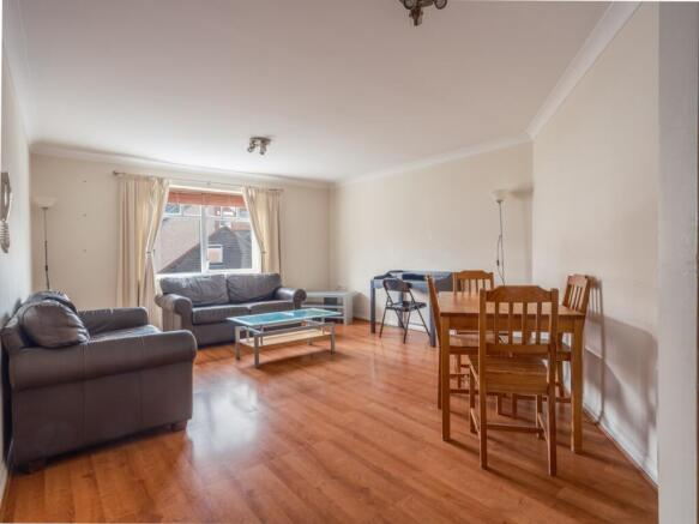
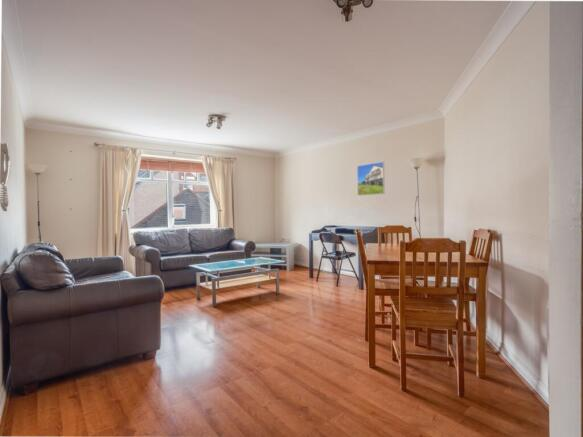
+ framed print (370, 179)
